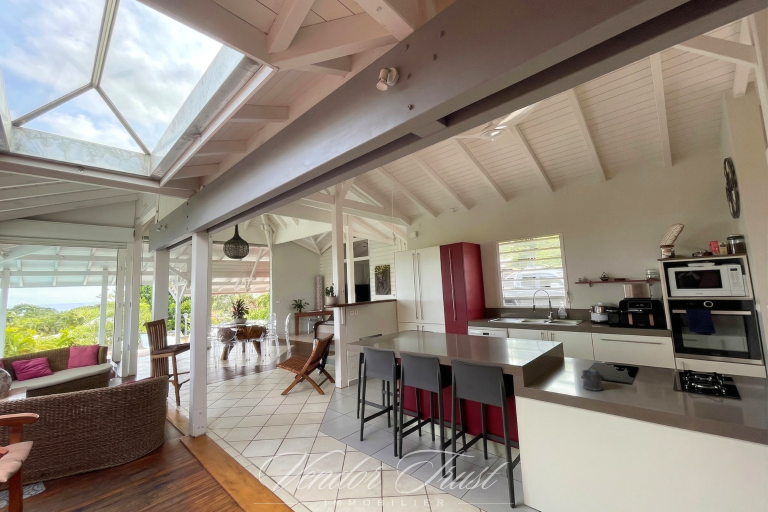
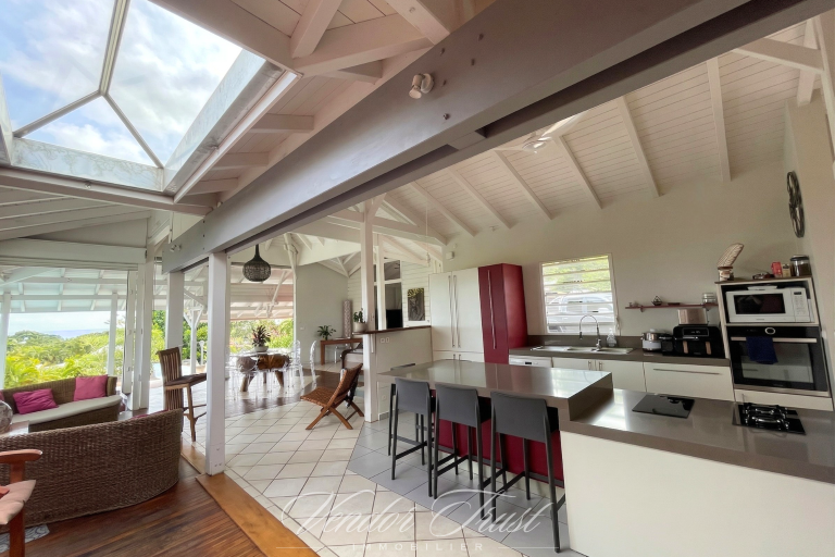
- mug (591, 379)
